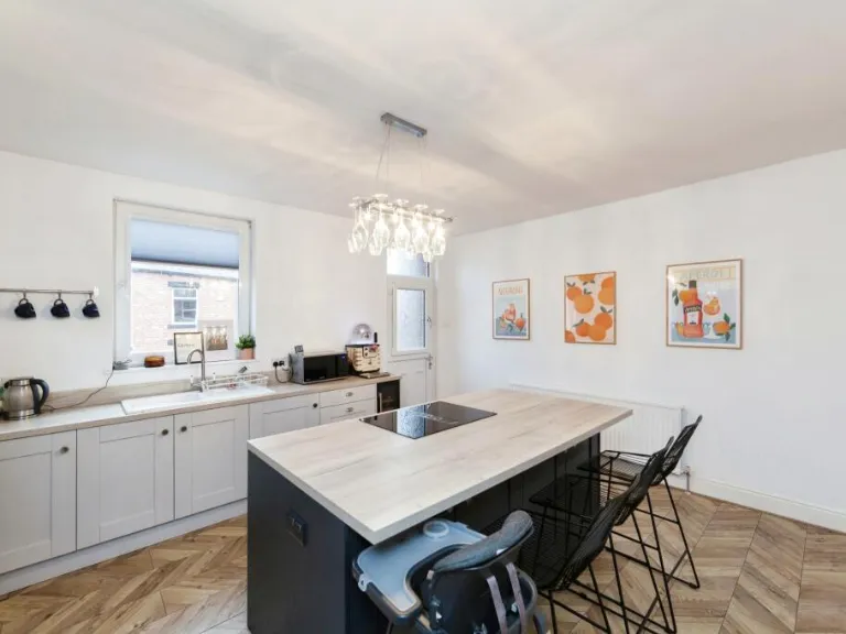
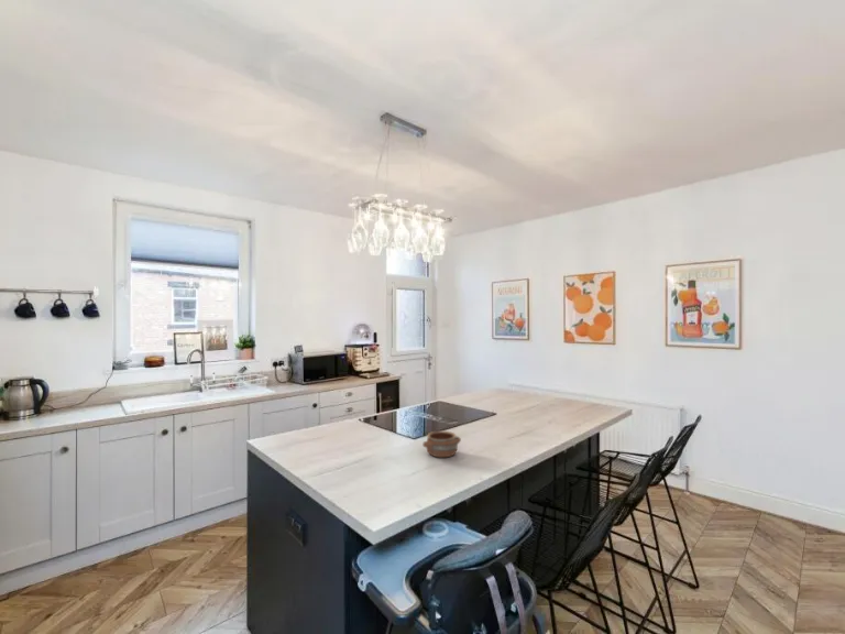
+ pottery (441, 444)
